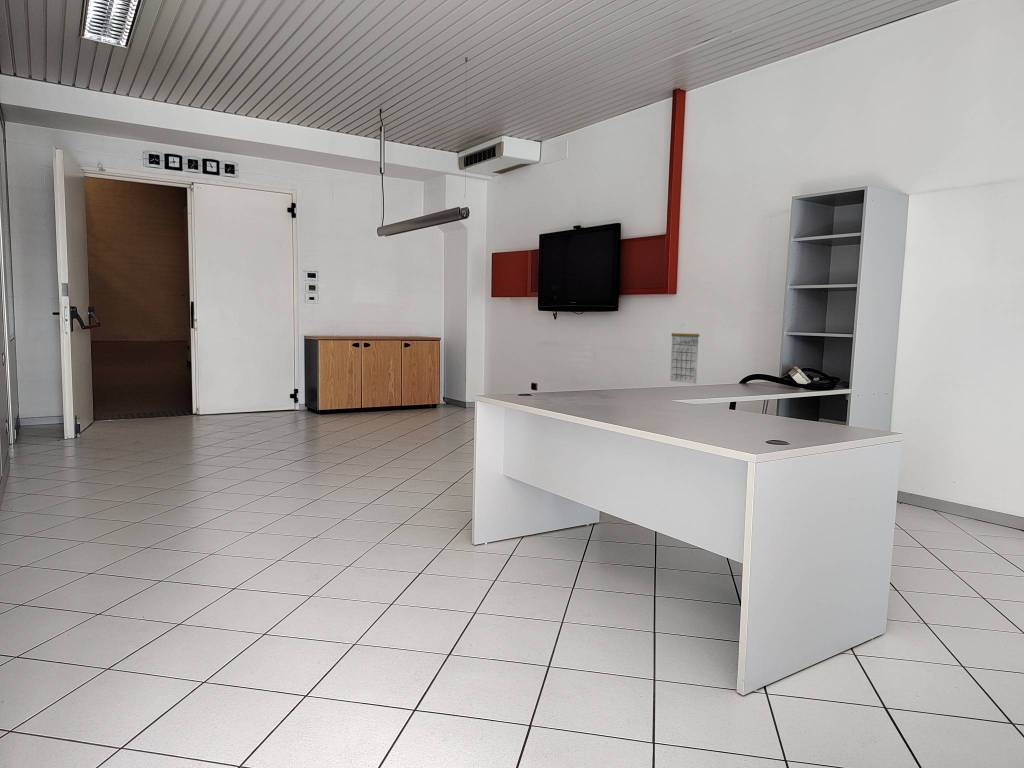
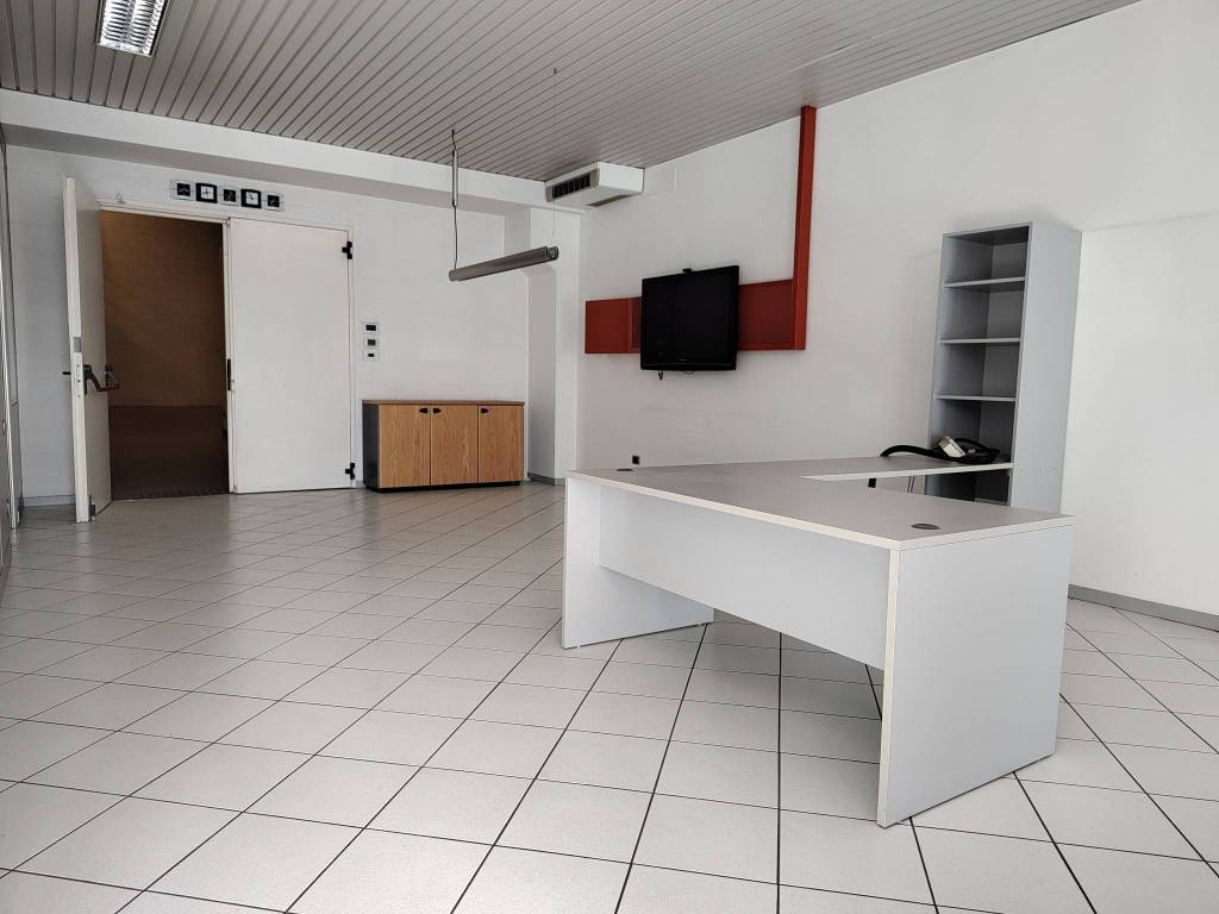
- calendar (684, 352)
